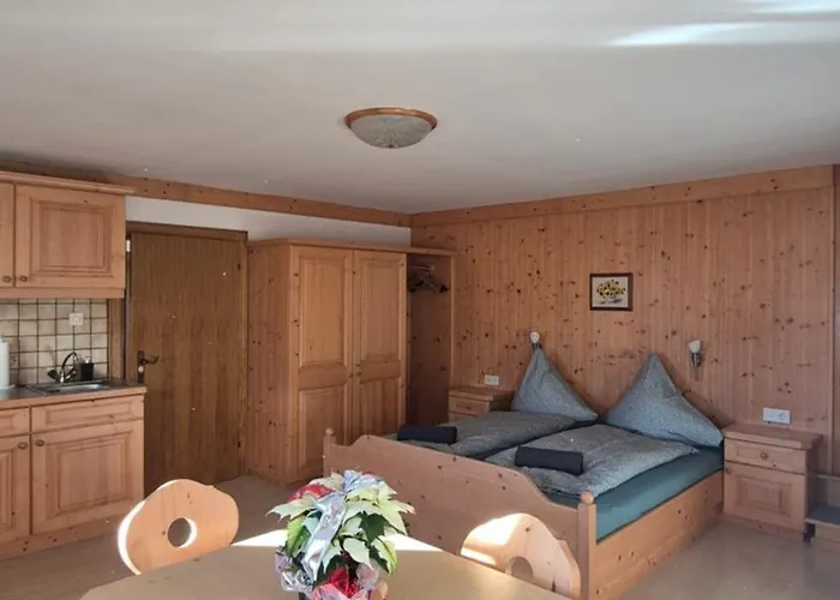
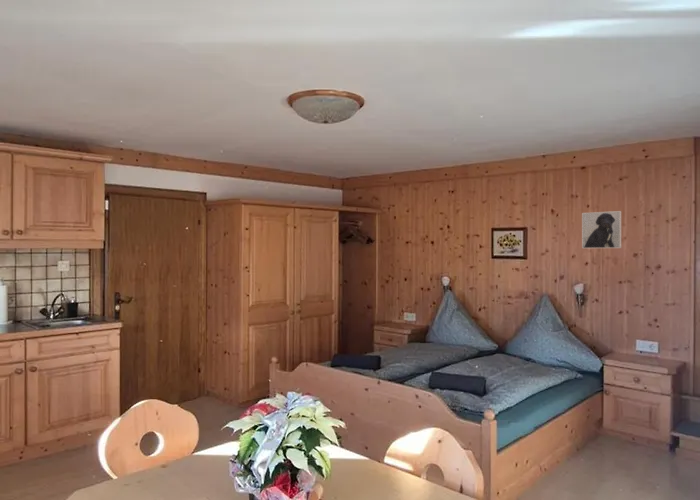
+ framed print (601, 230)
